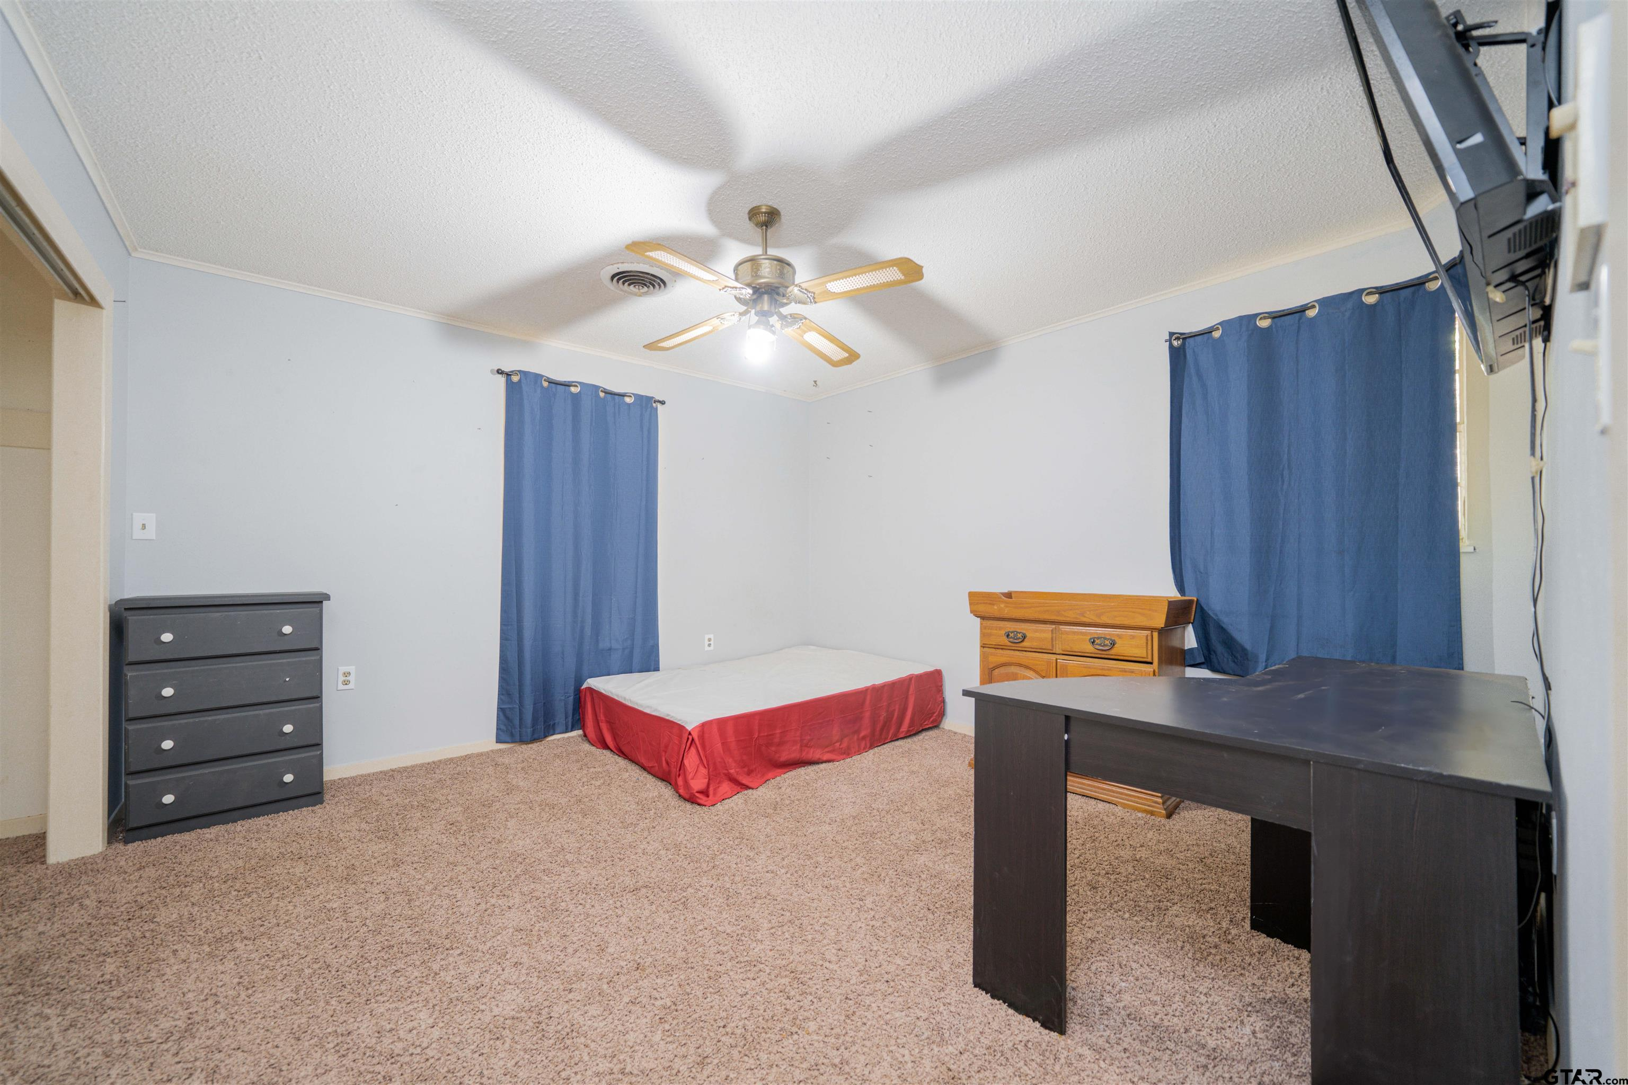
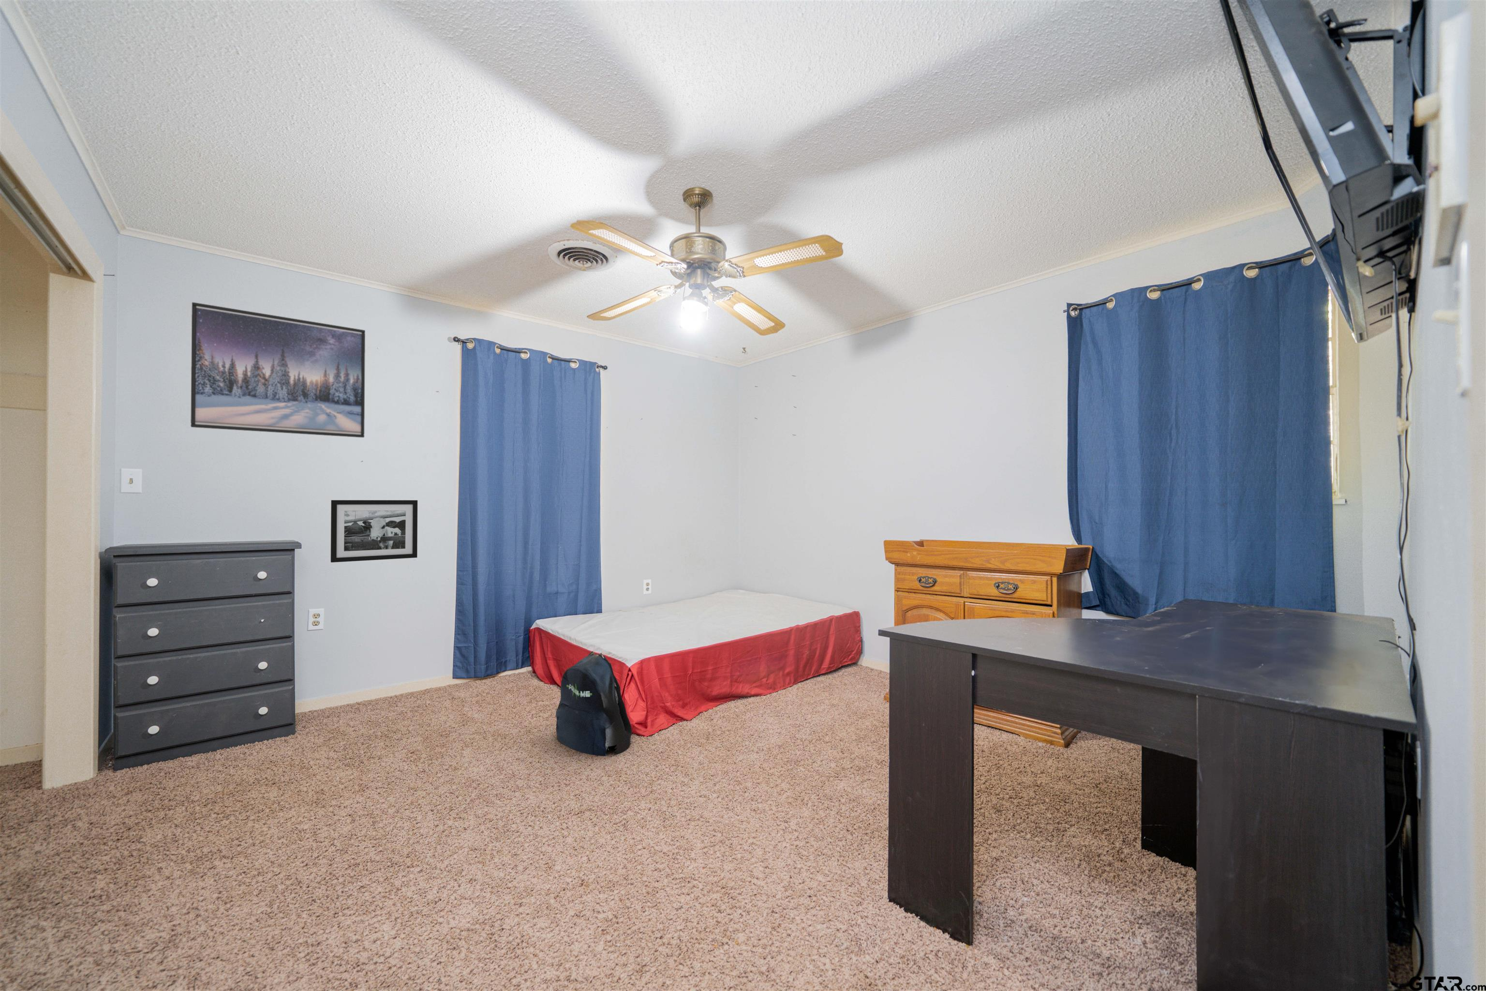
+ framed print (284, 375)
+ picture frame (376, 530)
+ backpack (594, 697)
